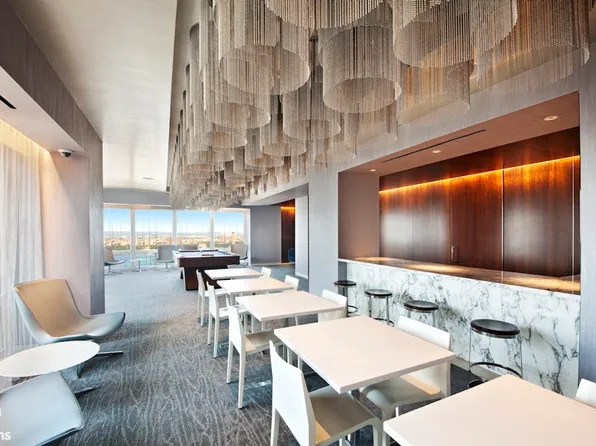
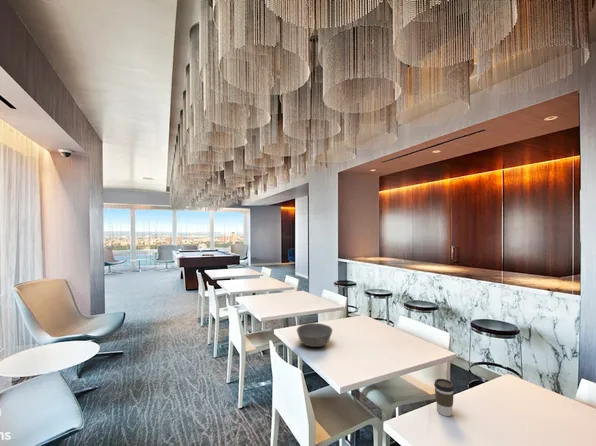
+ bowl (314, 336)
+ coffee cup (444, 397)
